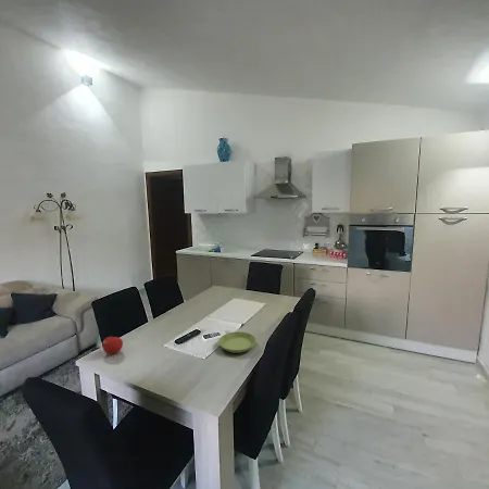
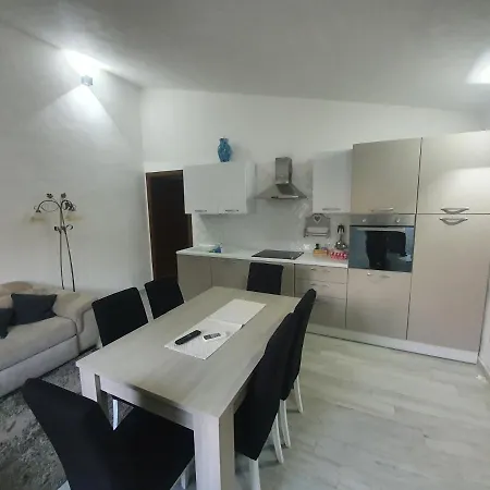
- fruit (112, 343)
- saucer (237, 342)
